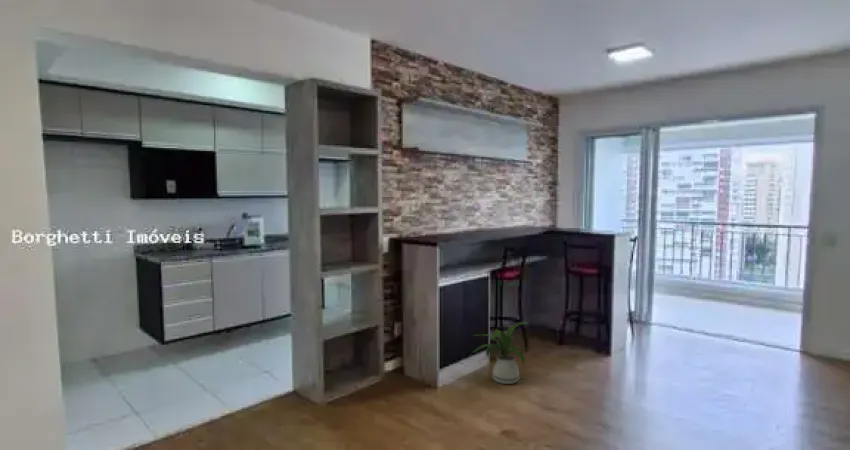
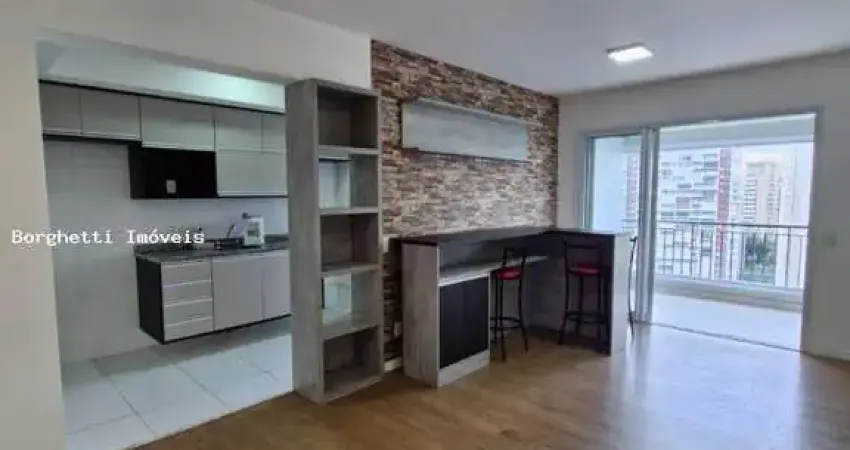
- house plant (501, 348)
